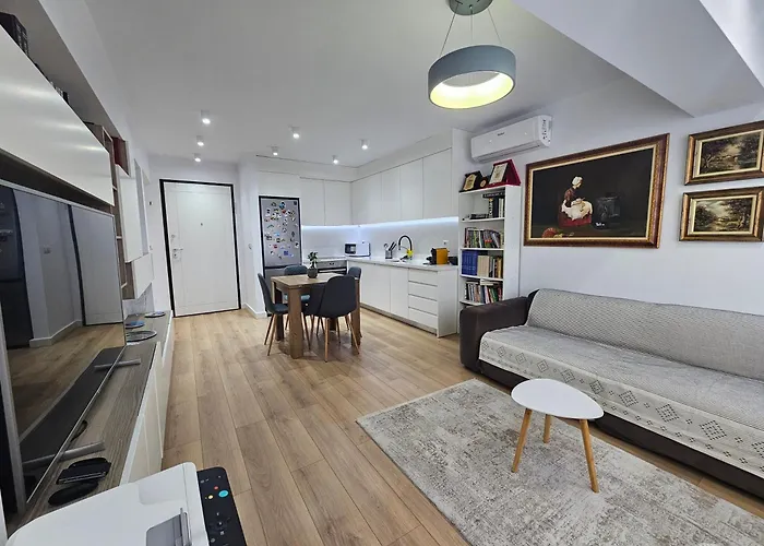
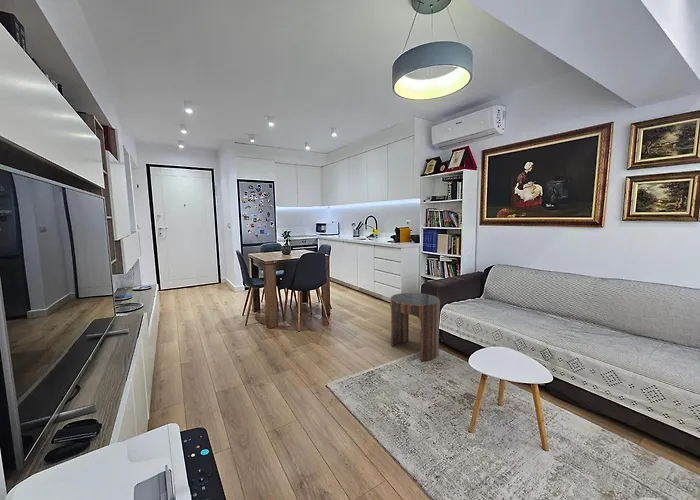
+ side table (408, 324)
